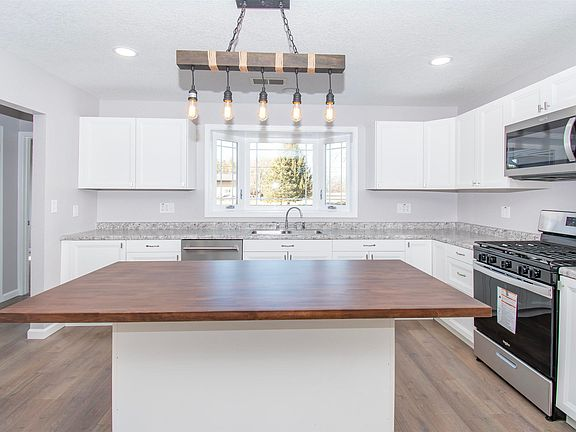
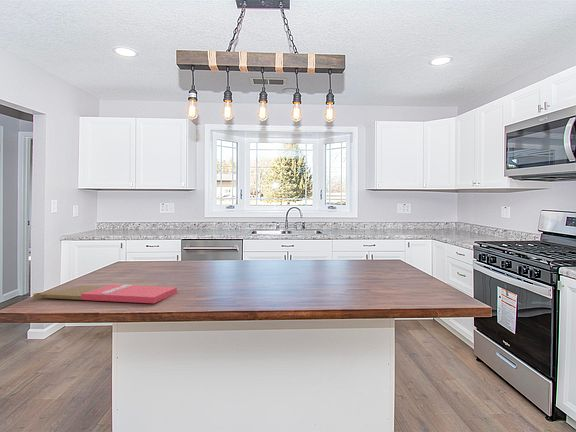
+ cutting board (106, 292)
